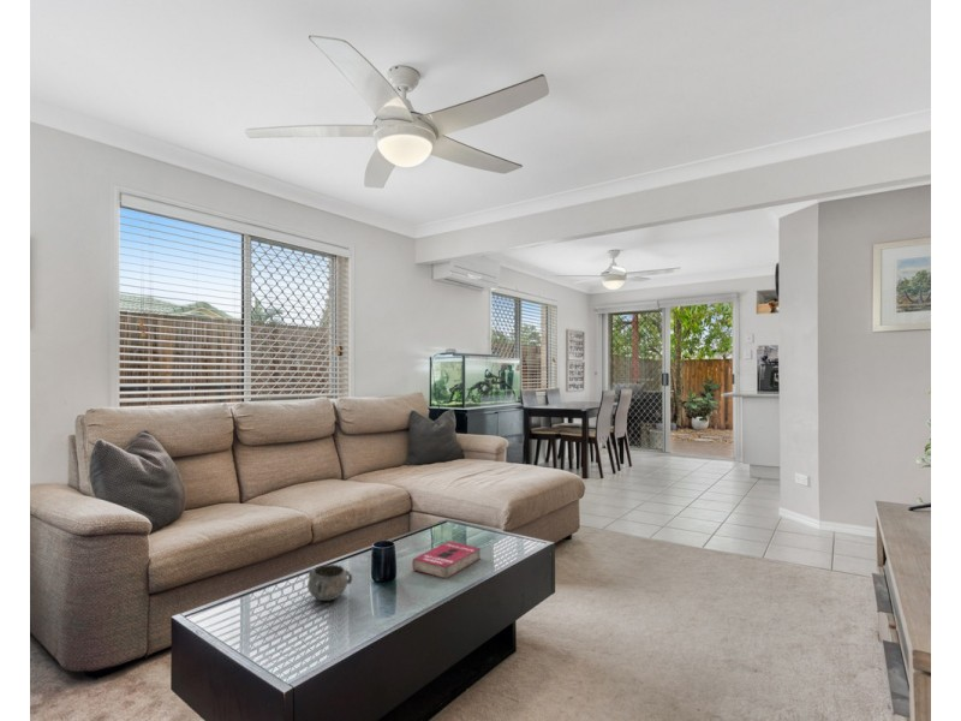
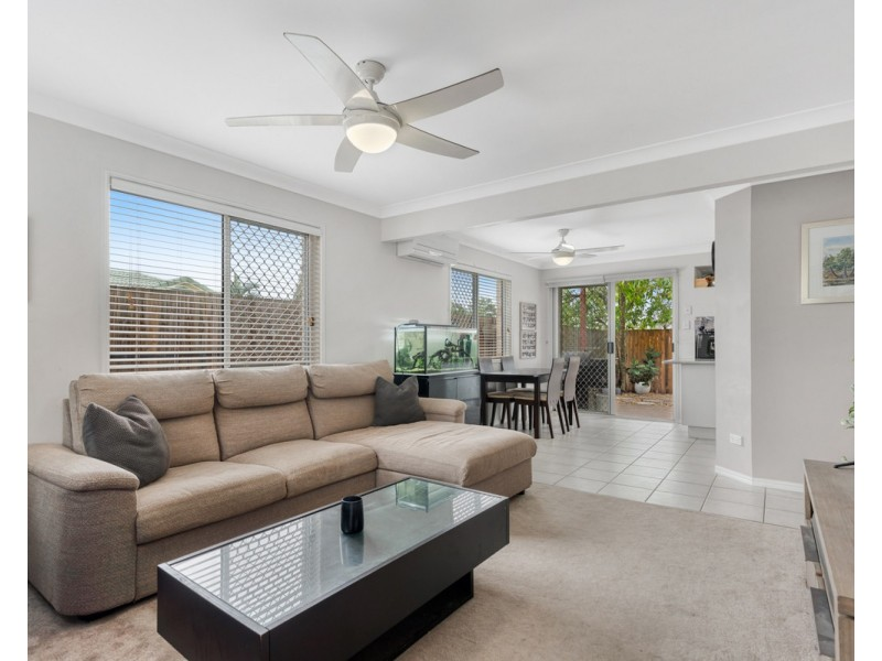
- book (447, 558)
- decorative bowl (324, 583)
